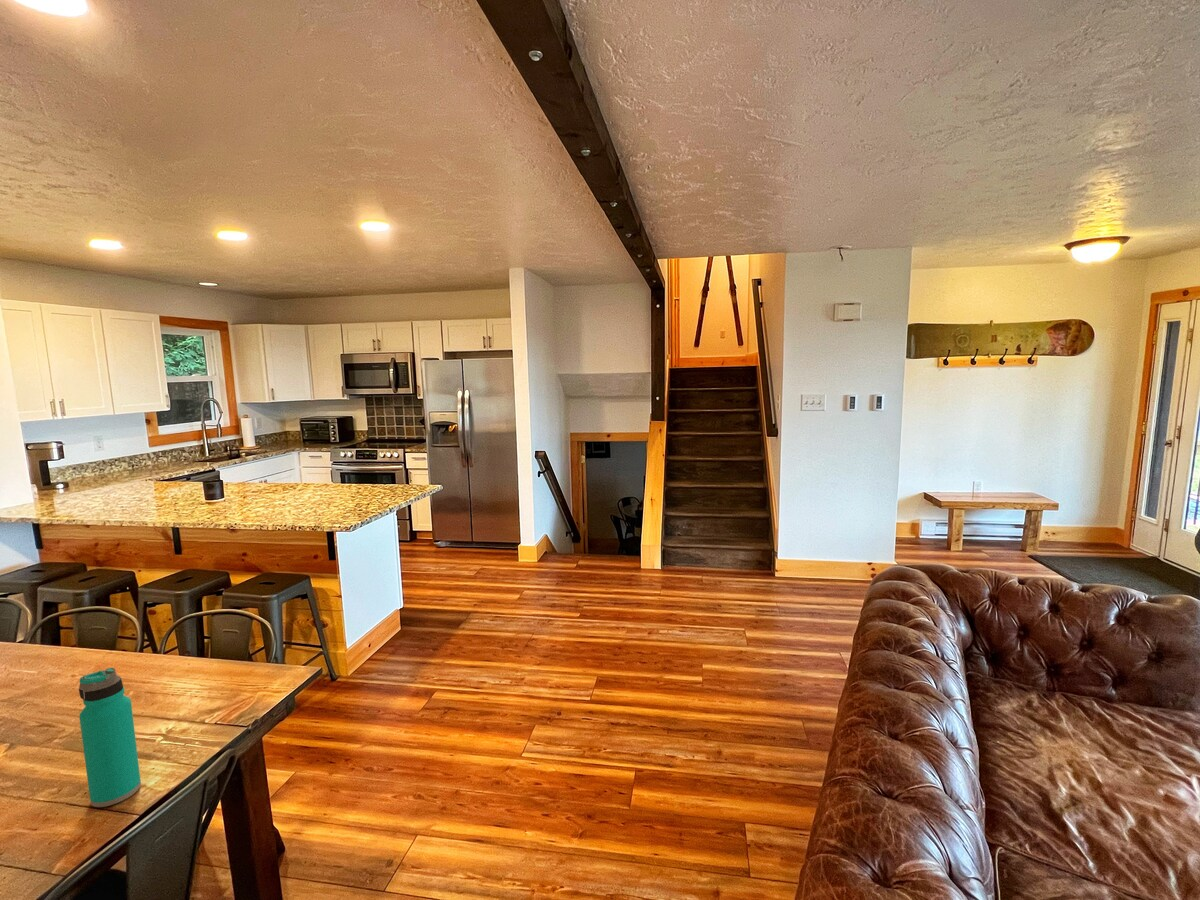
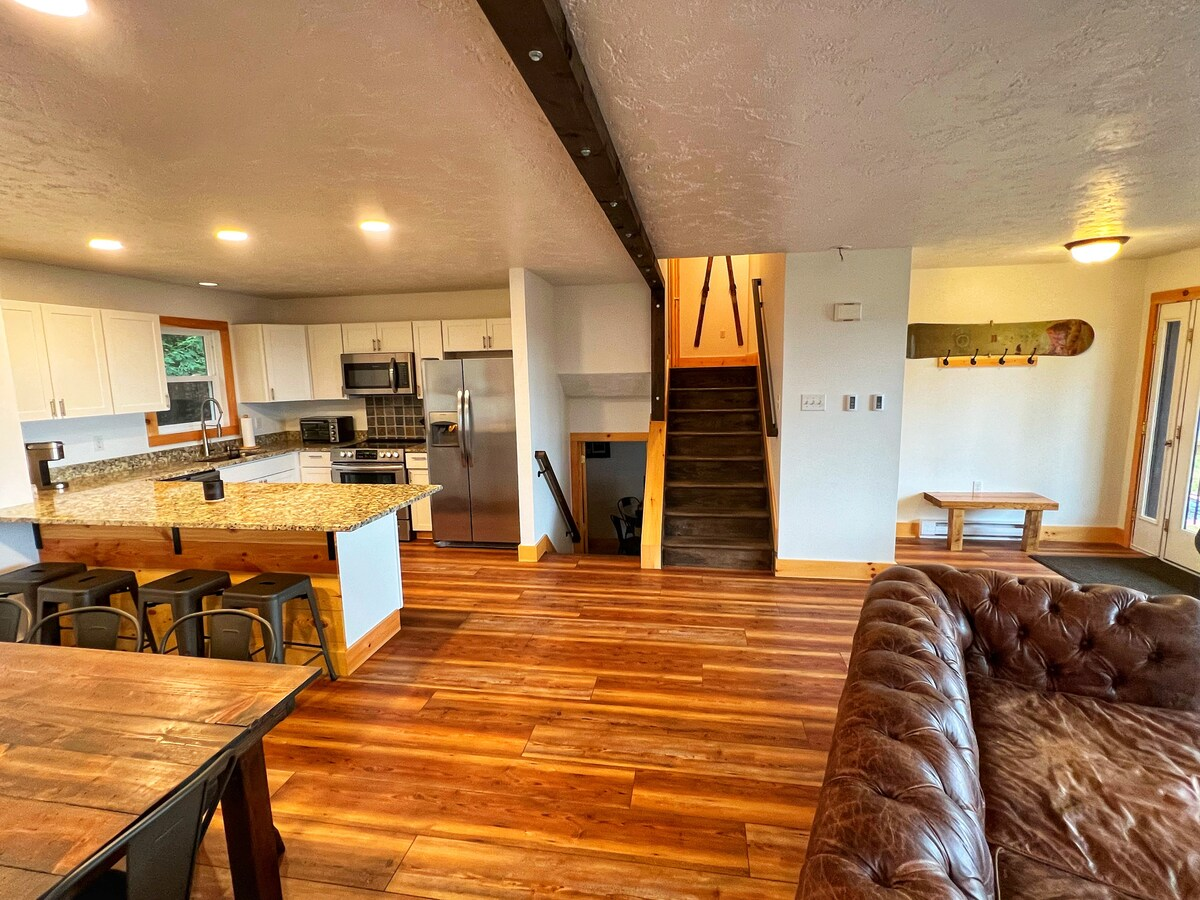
- water bottle (108, 733)
